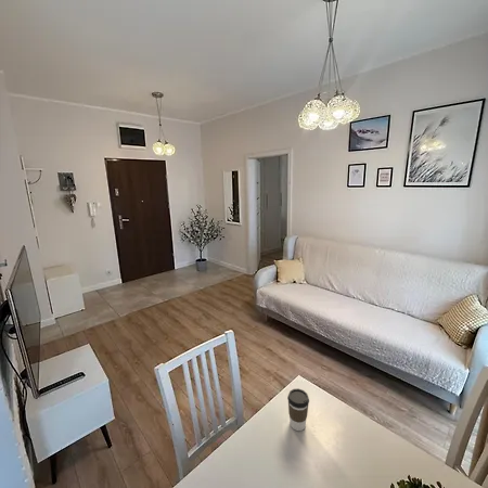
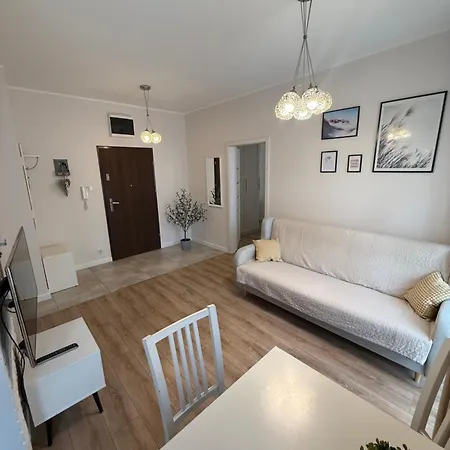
- coffee cup (297, 410)
